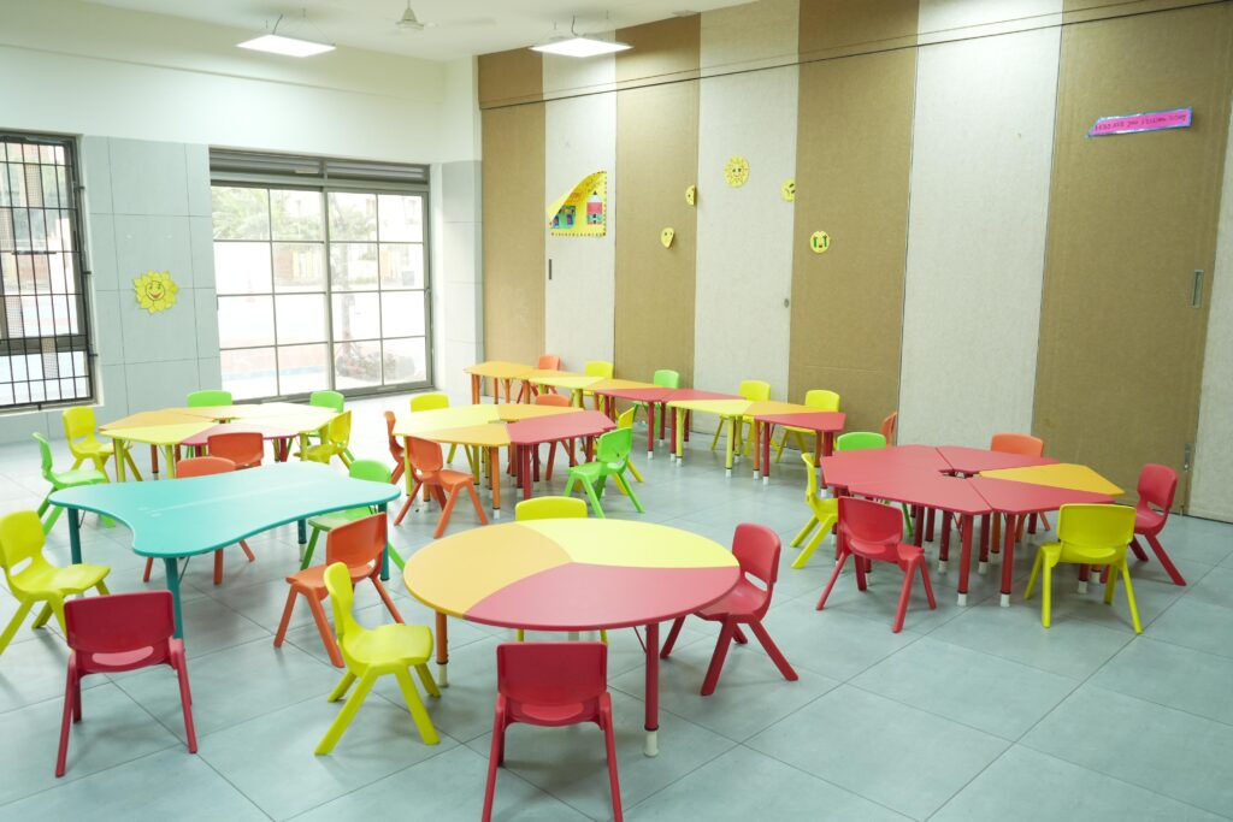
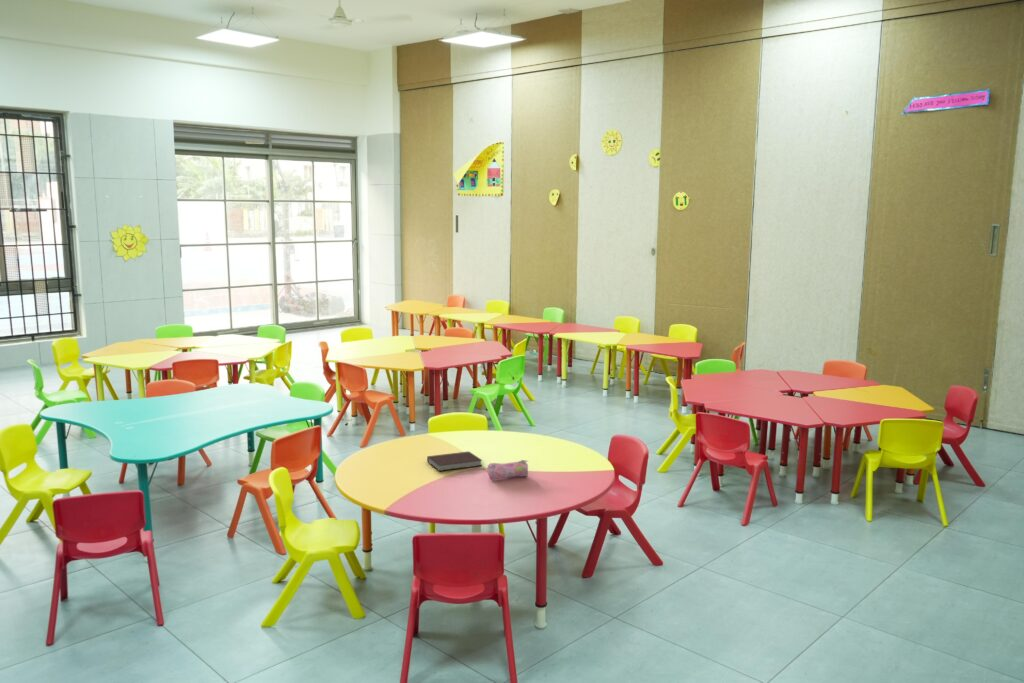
+ pencil case (508, 469)
+ notebook (454, 460)
